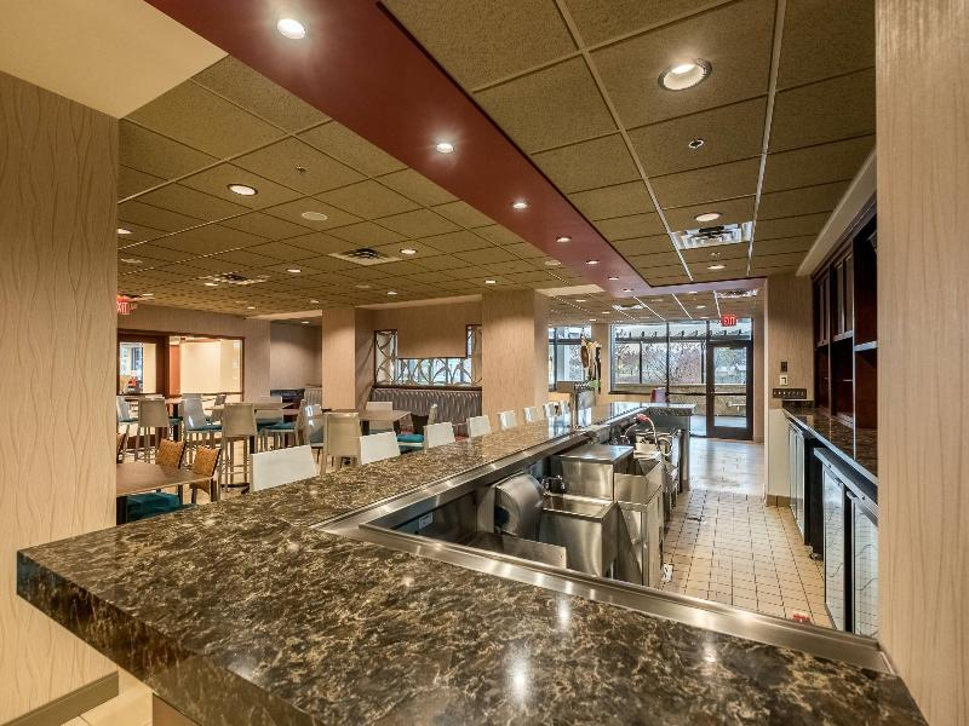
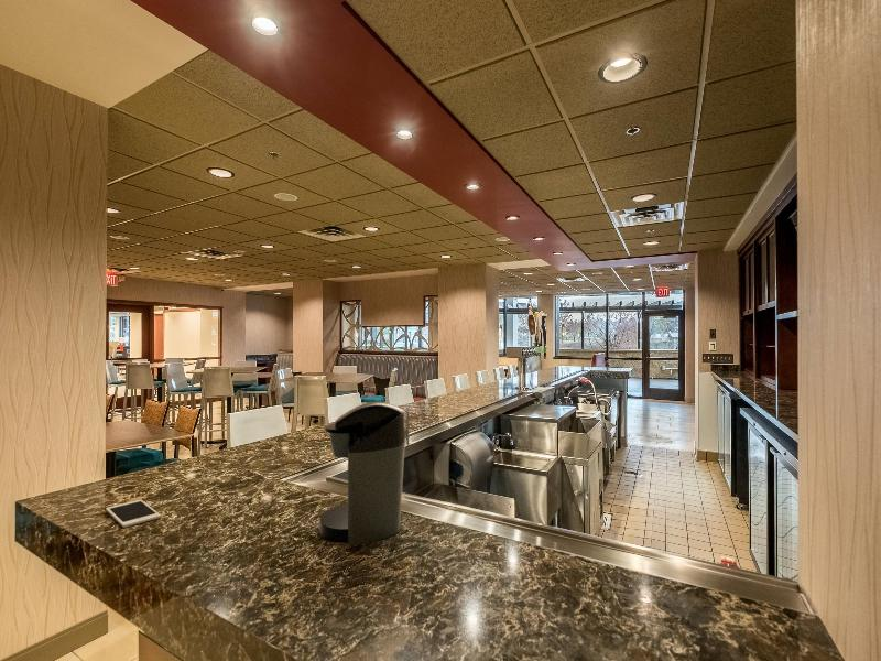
+ cell phone (132, 512)
+ coffee maker (368, 457)
